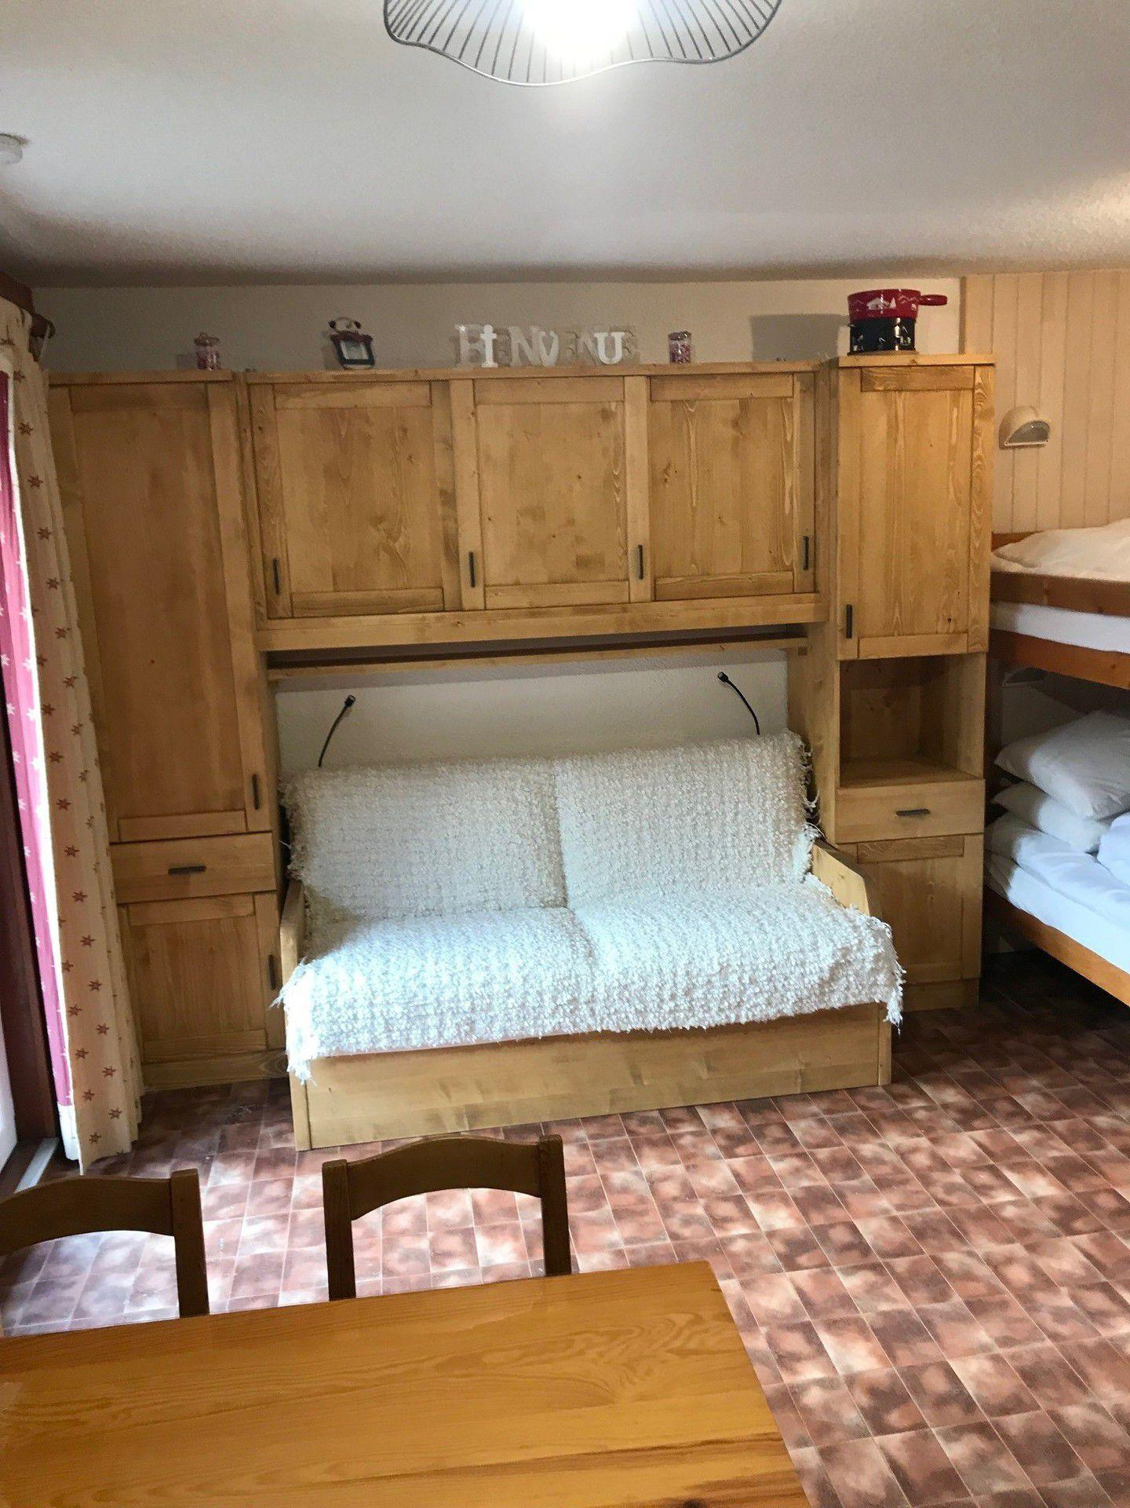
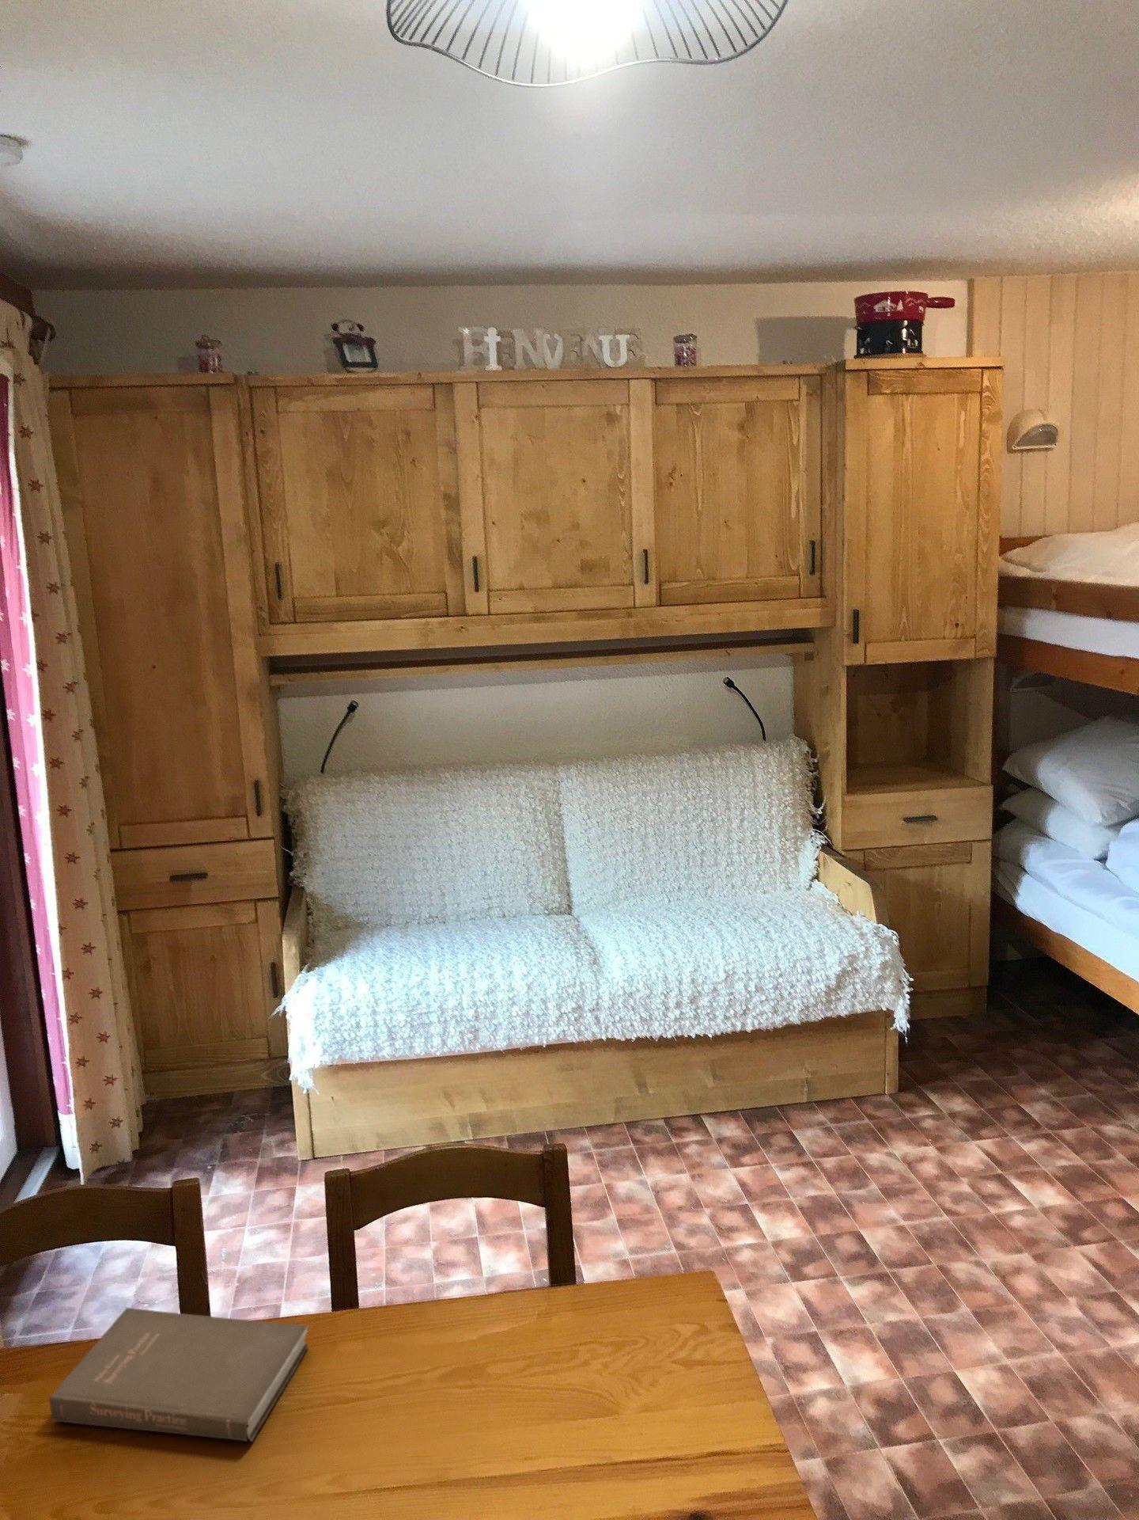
+ book (183, 1373)
